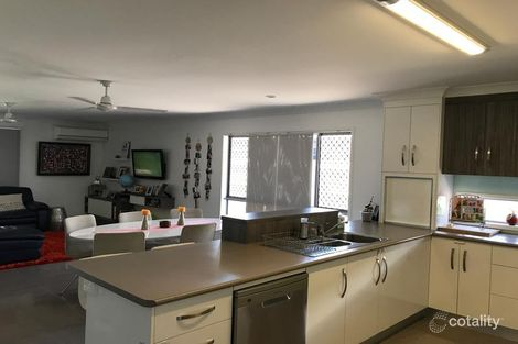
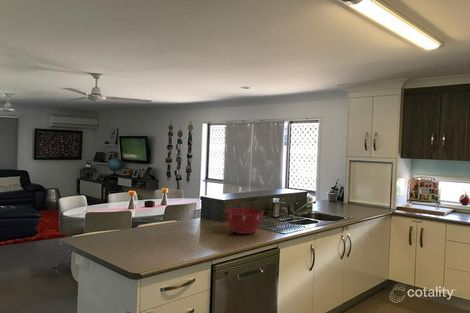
+ mixing bowl (243, 221)
